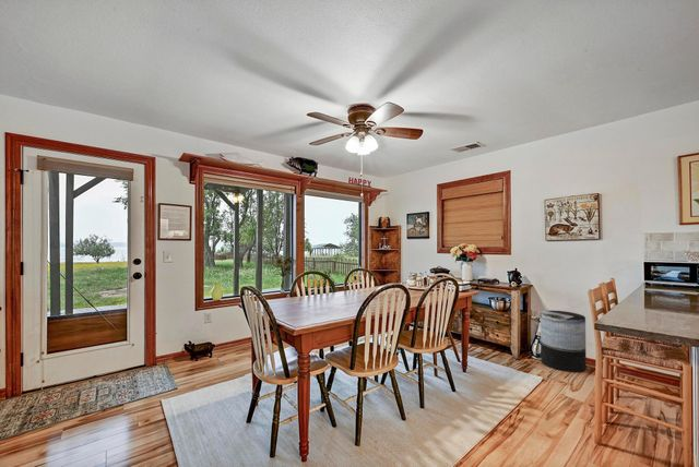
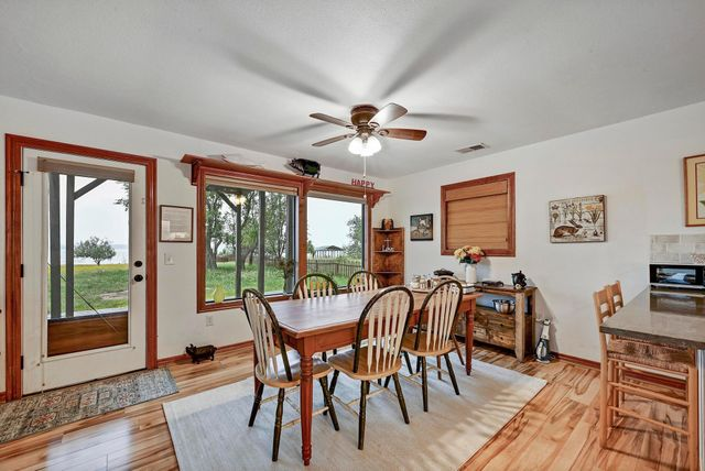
- trash can (561, 339)
